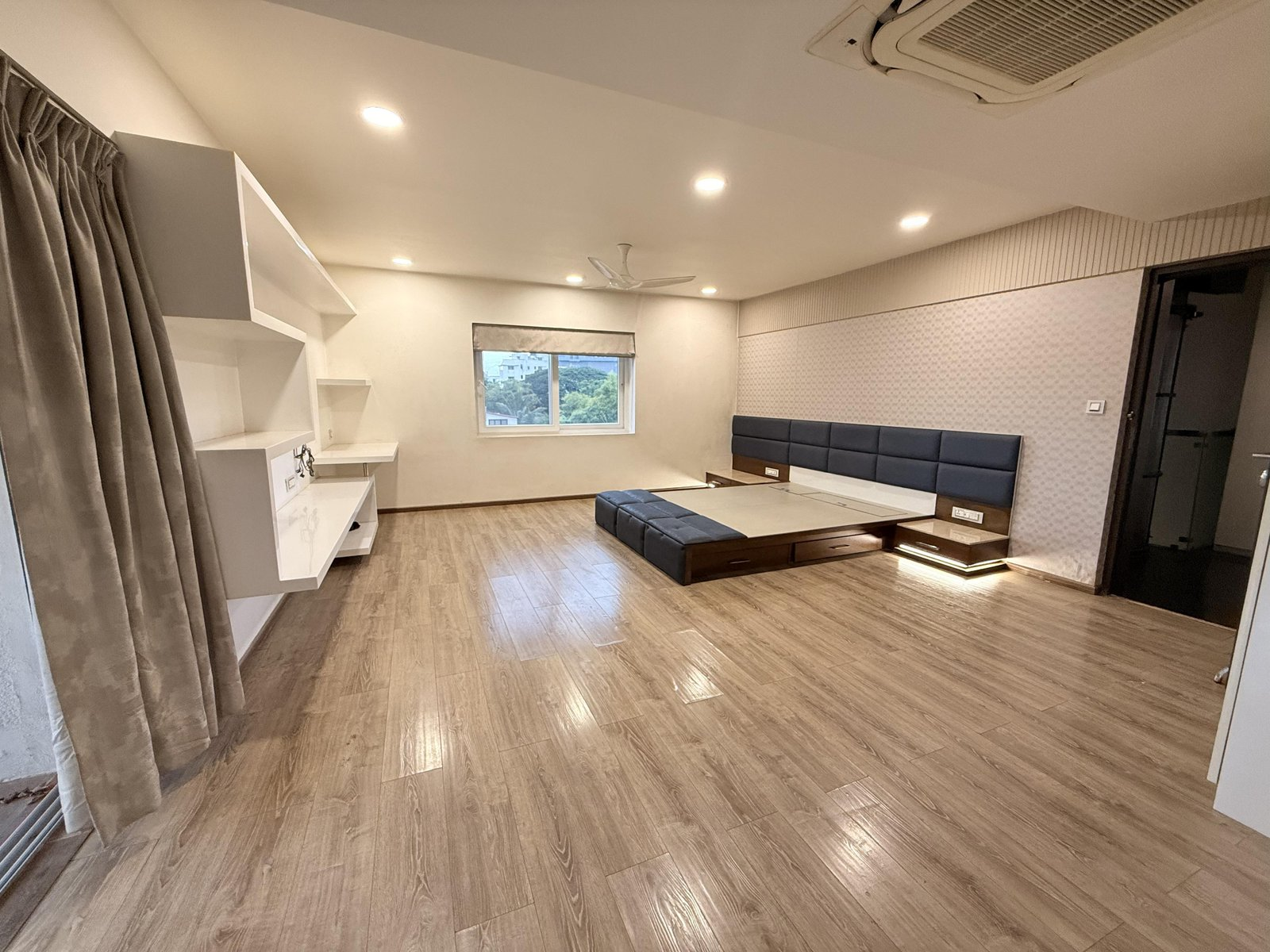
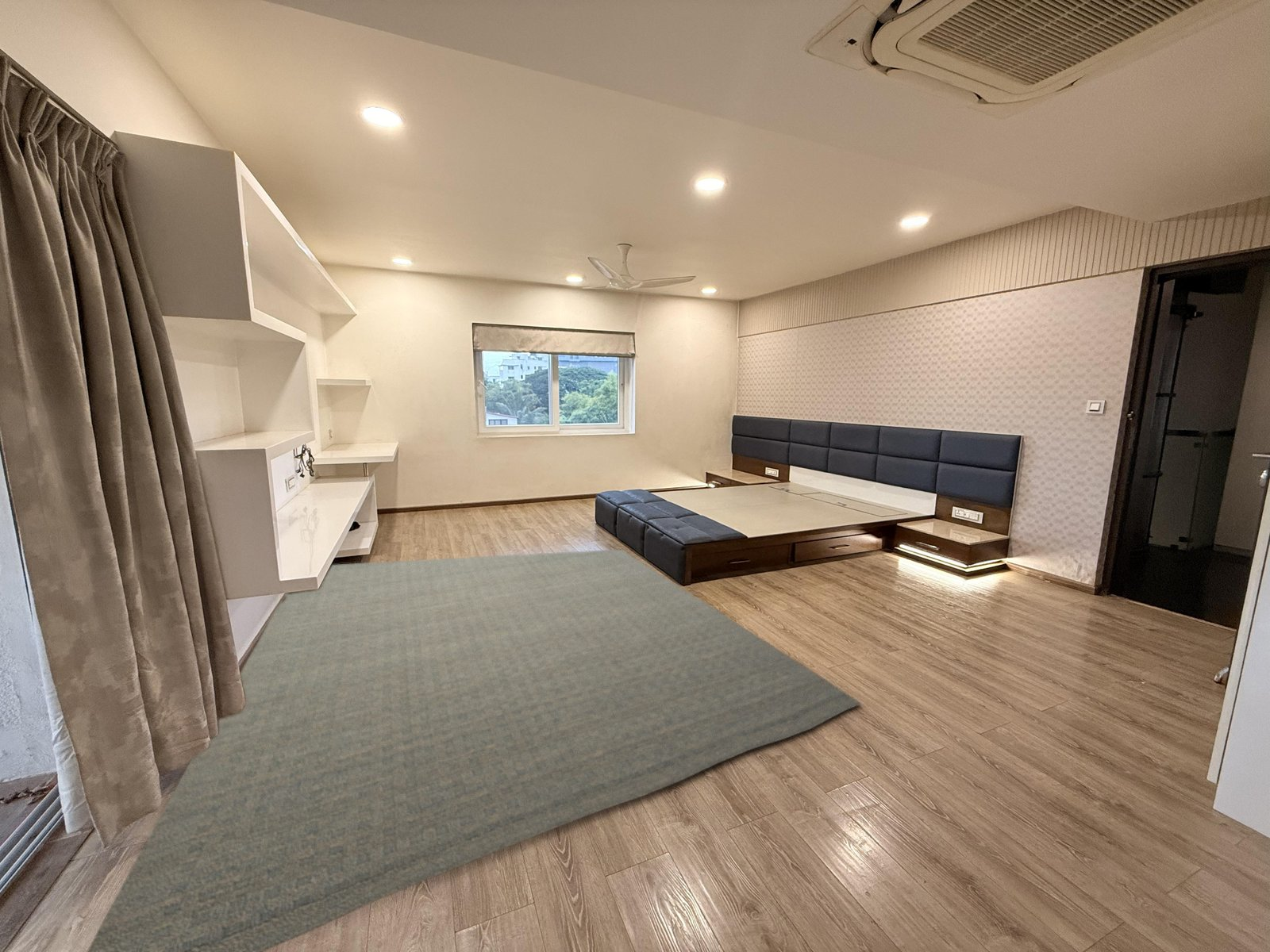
+ rug (498, 612)
